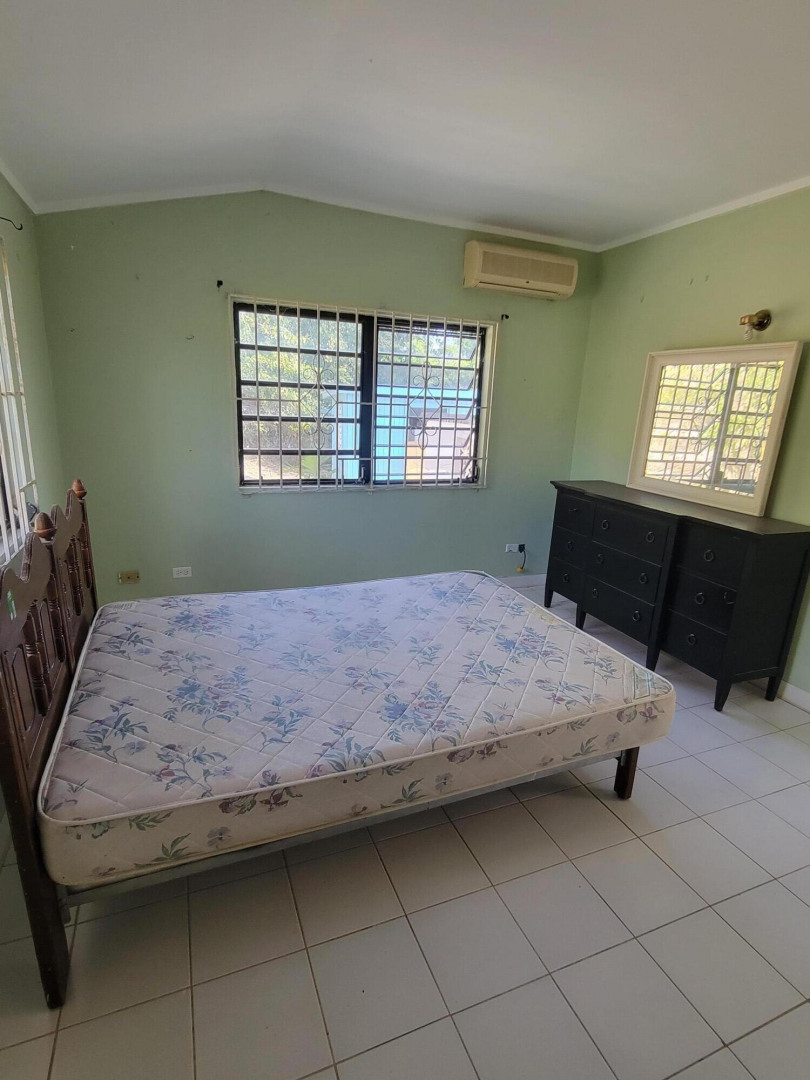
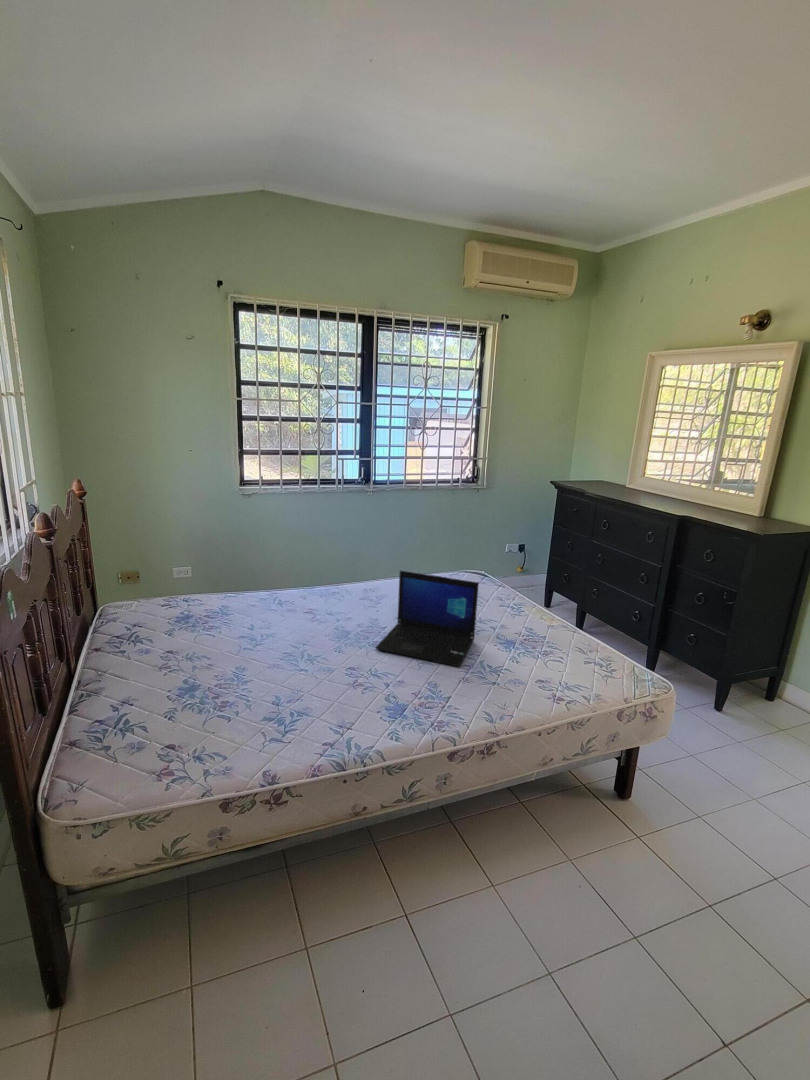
+ laptop (428, 615)
